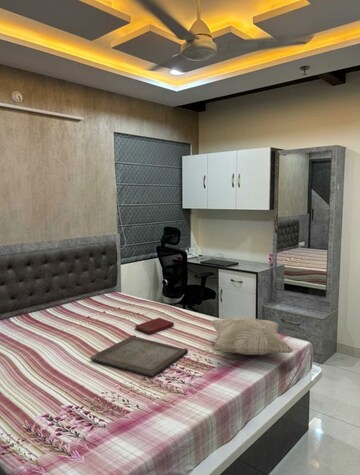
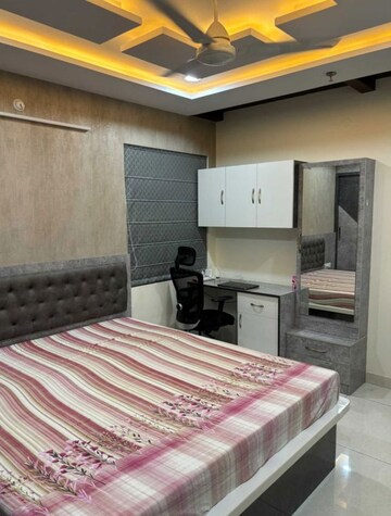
- serving tray (140, 354)
- book (154, 325)
- decorative pillow (247, 335)
